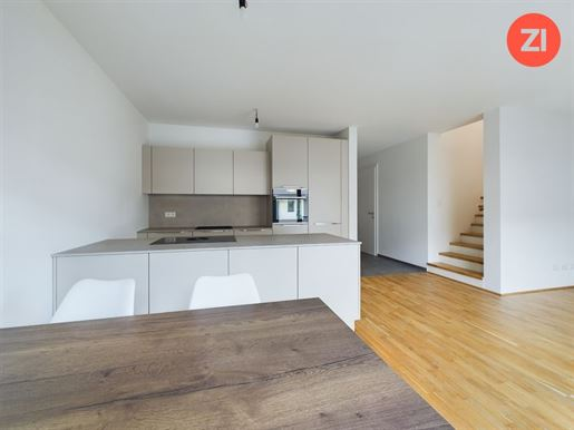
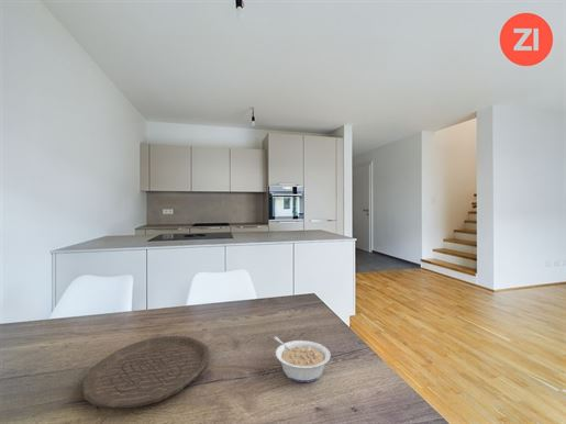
+ legume (300, 359)
+ plate (152, 366)
